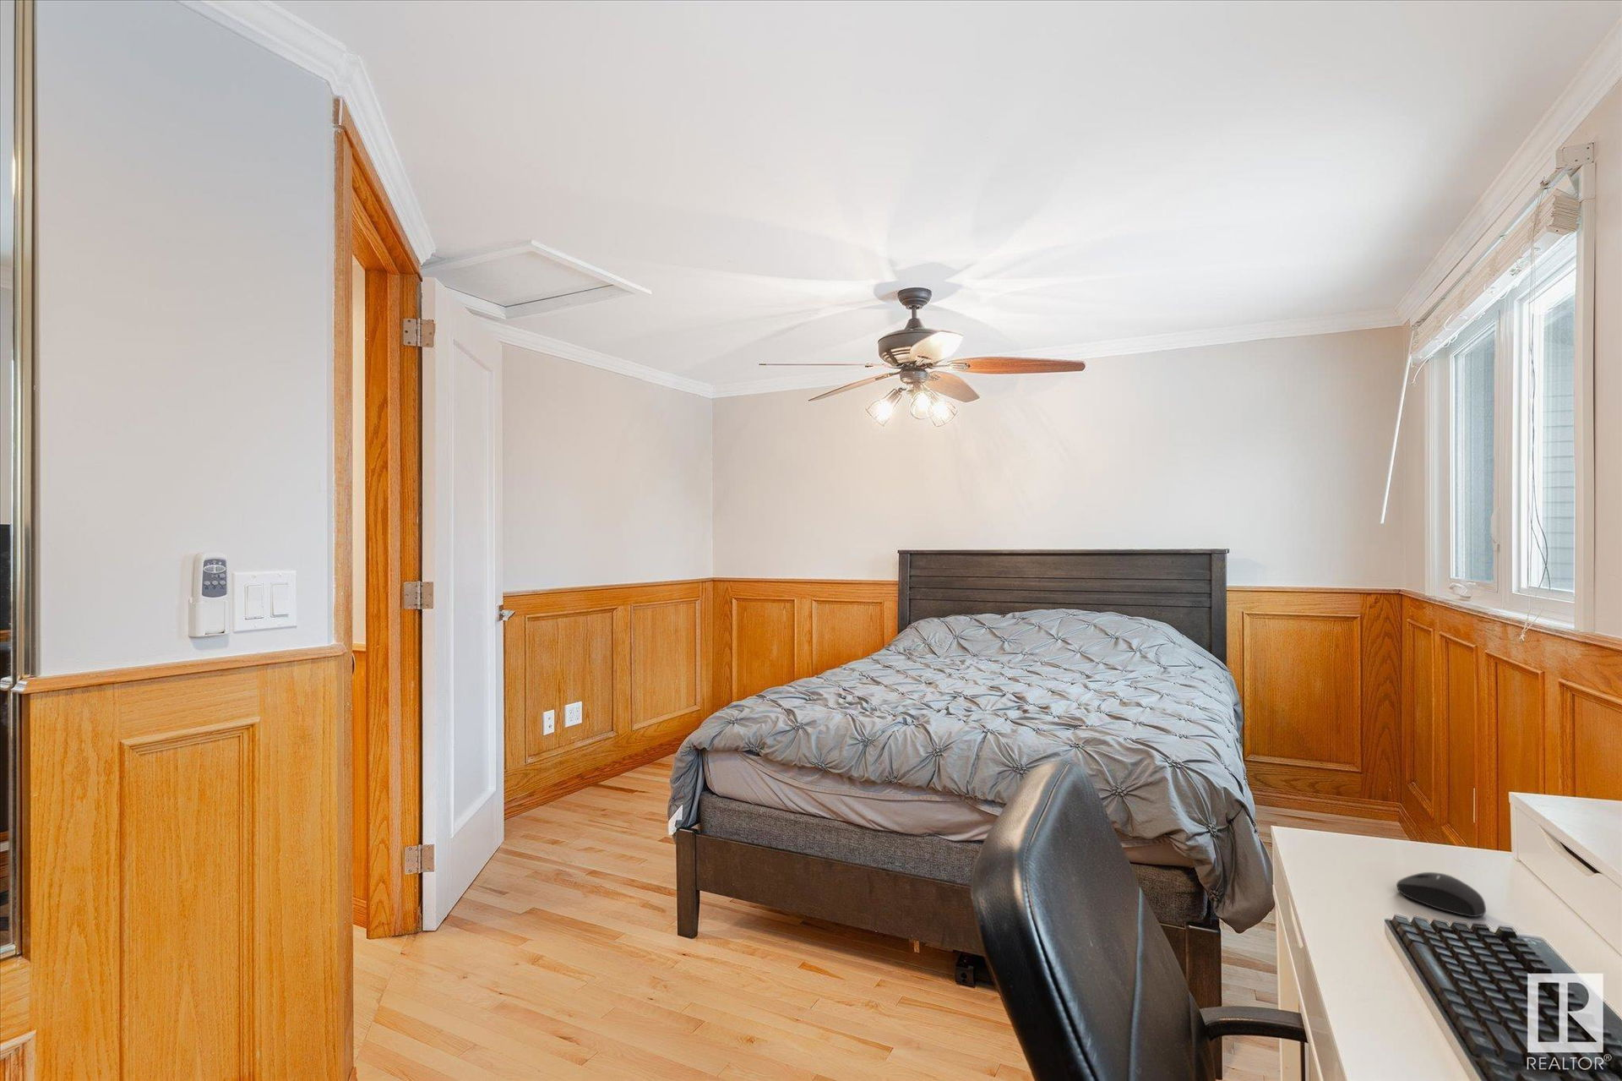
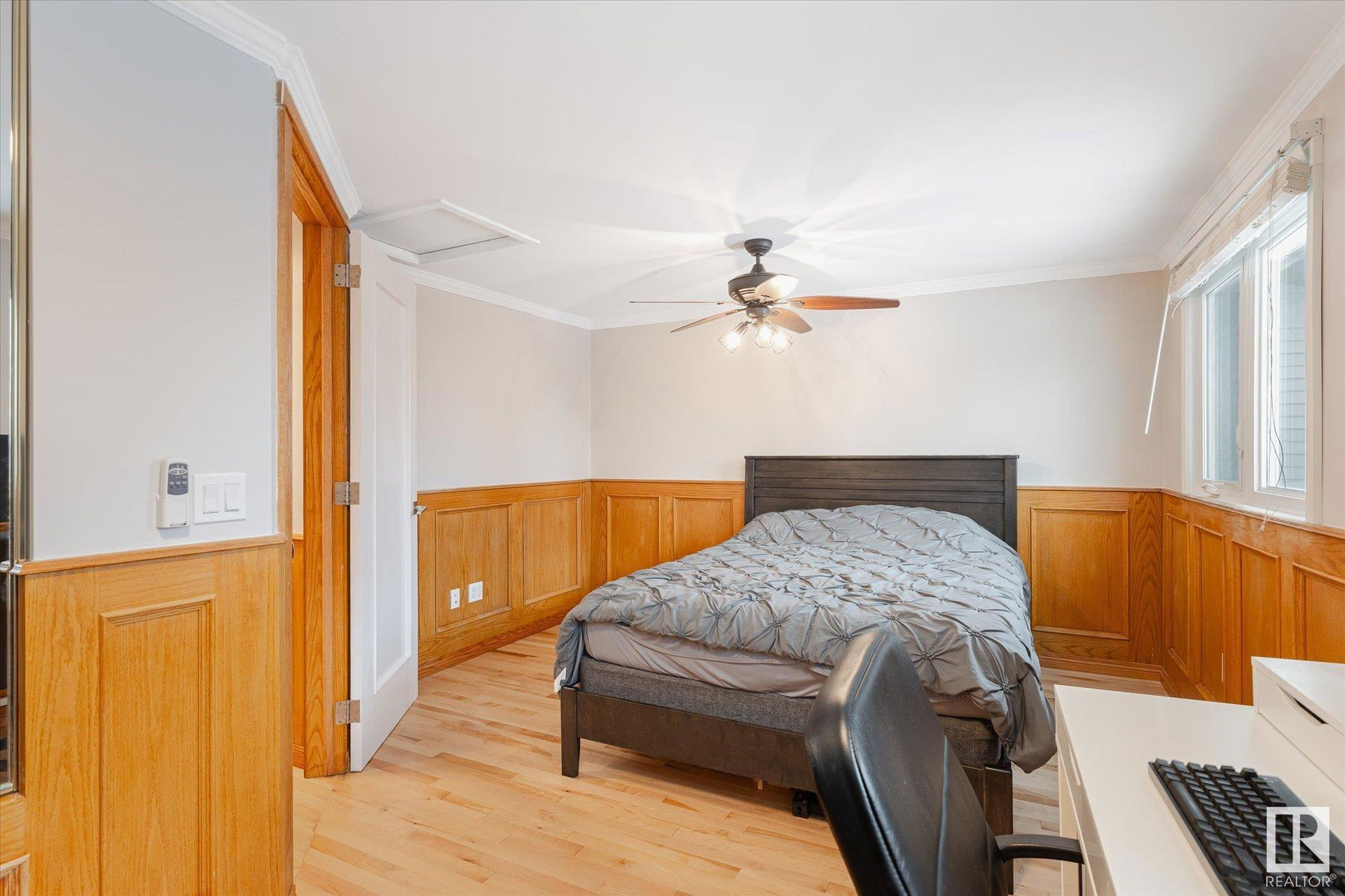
- mouse (1440, 890)
